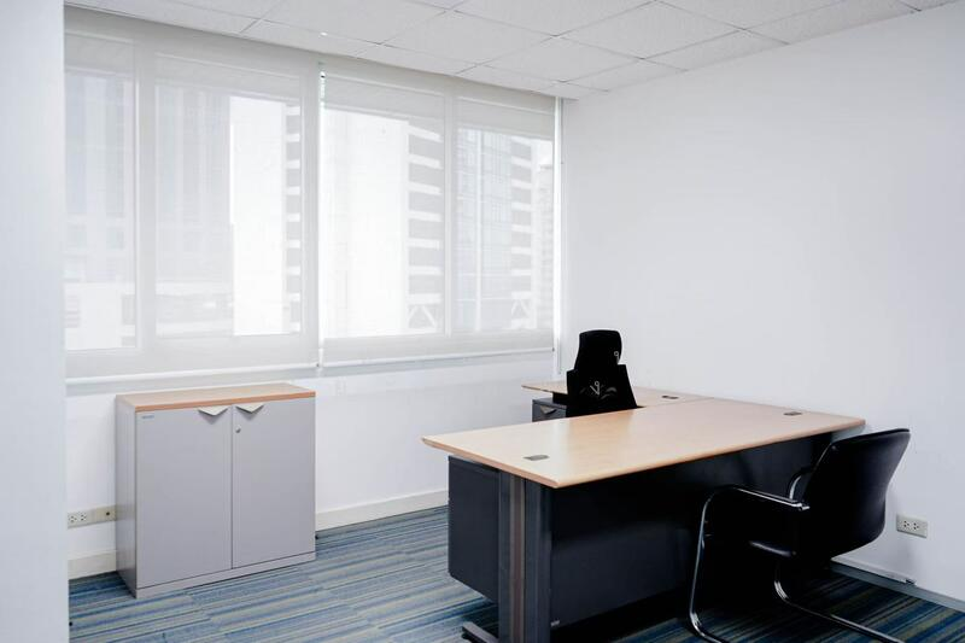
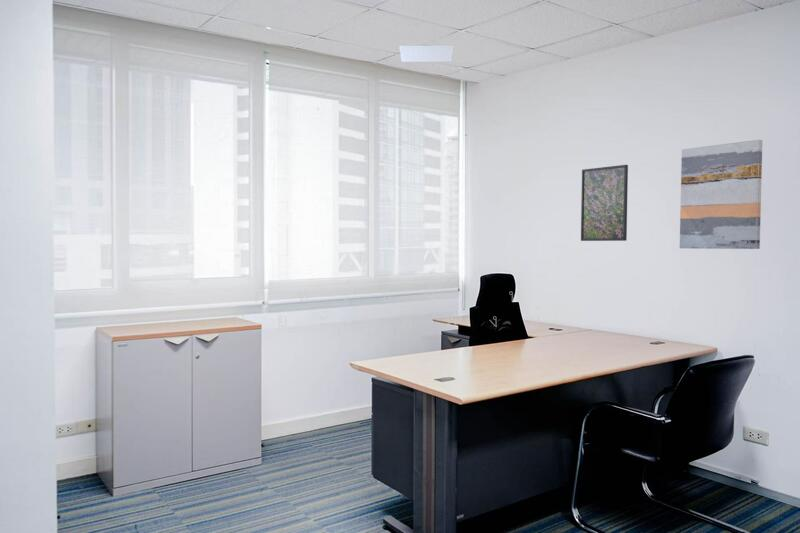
+ ceiling light (426, 51)
+ wall art (719, 196)
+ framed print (603, 204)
